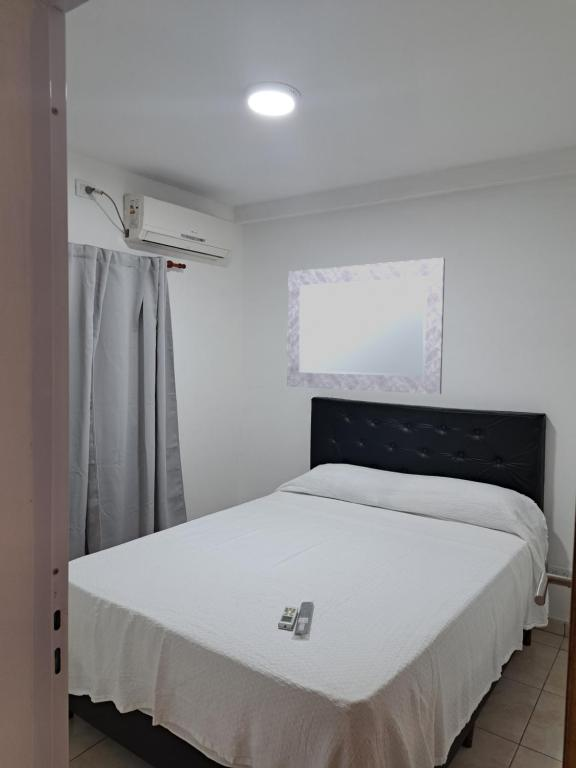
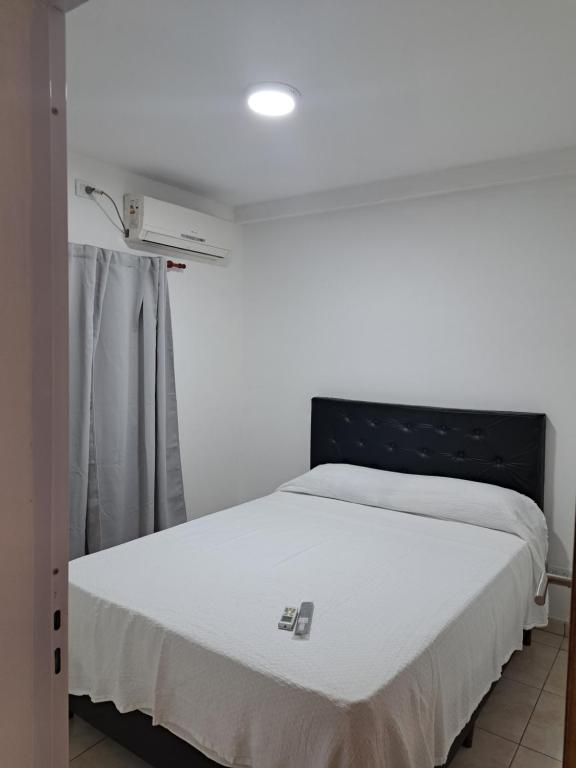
- mirror (358, 328)
